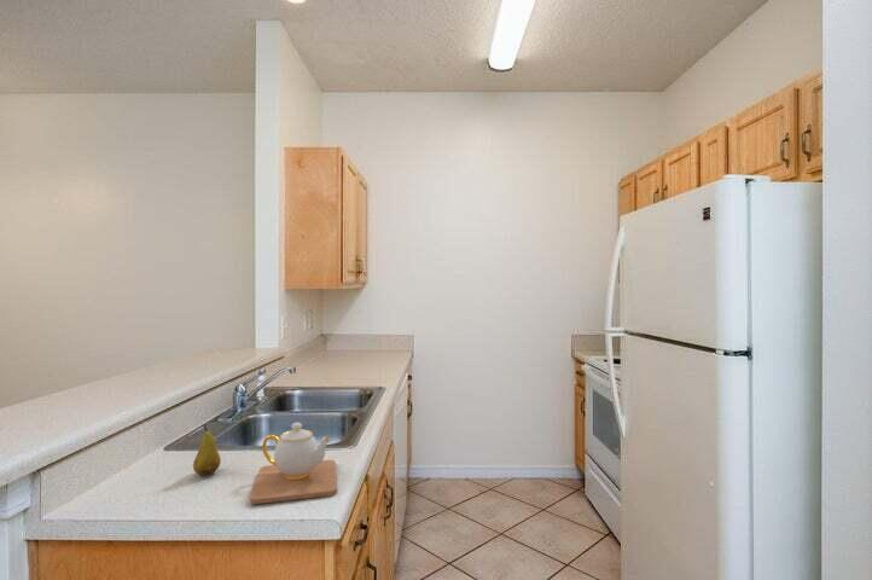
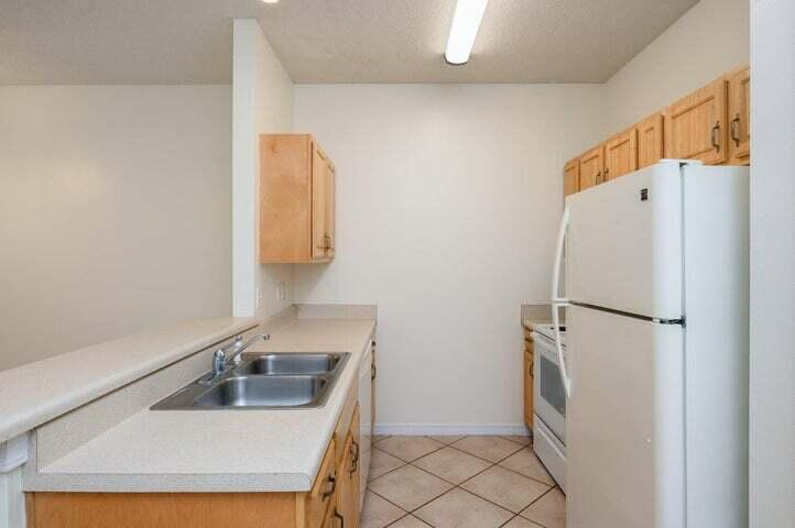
- fruit (207, 448)
- teapot (296, 453)
